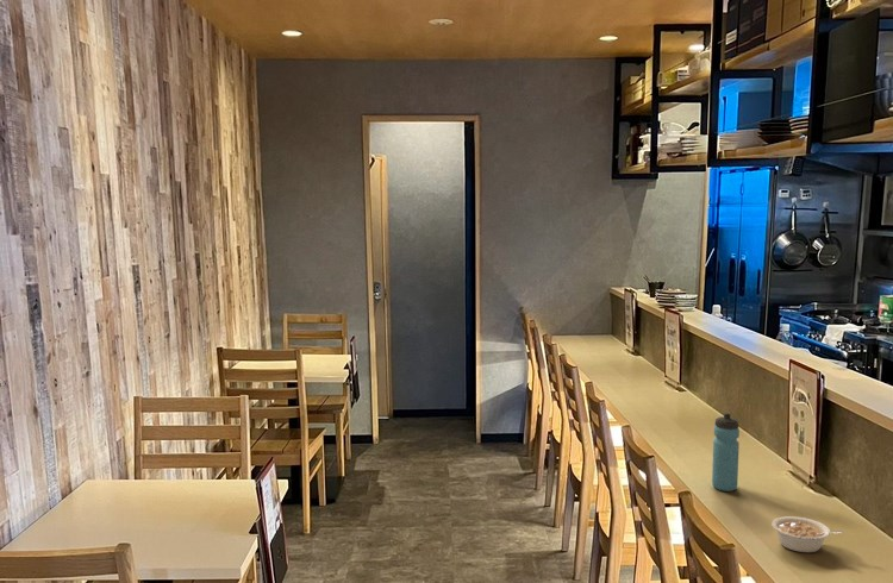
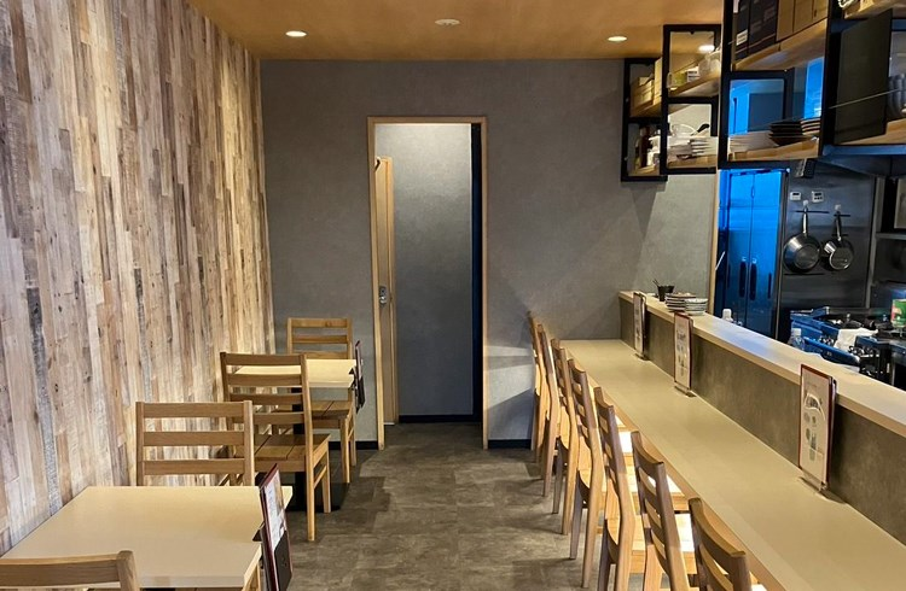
- water bottle (725, 450)
- legume (801, 533)
